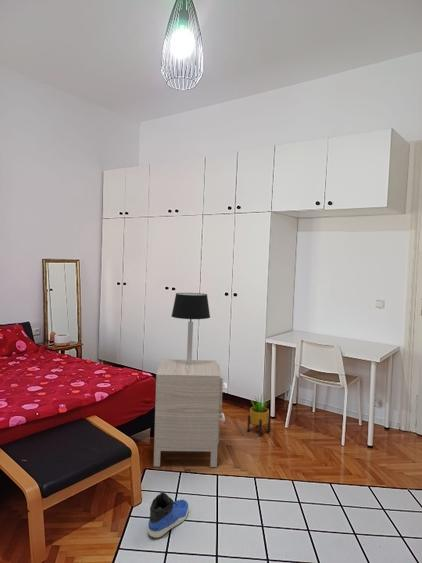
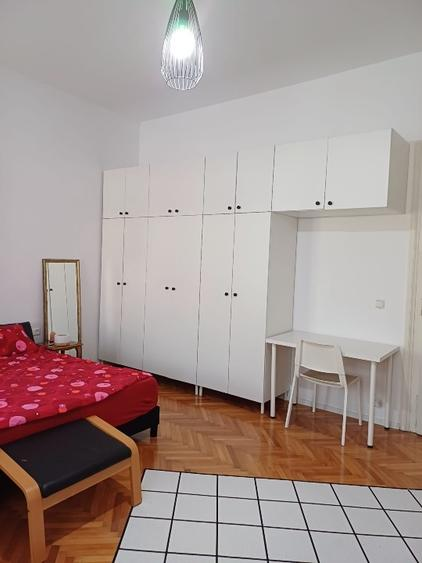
- potted plant (259, 412)
- sneaker (170, 506)
- table lamp (190, 328)
- nightstand (191, 409)
